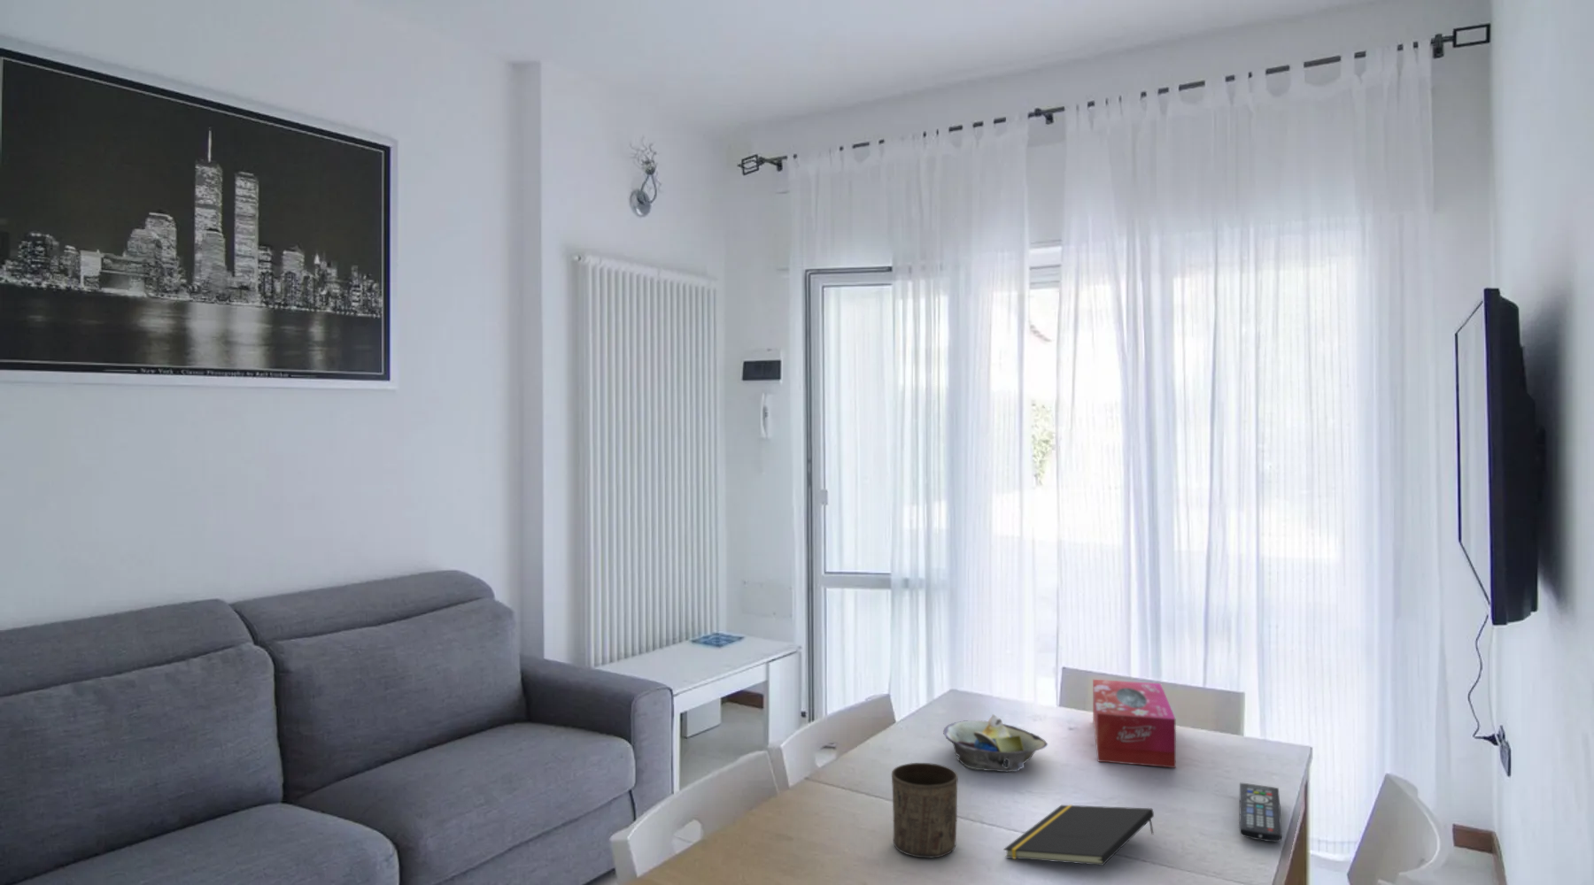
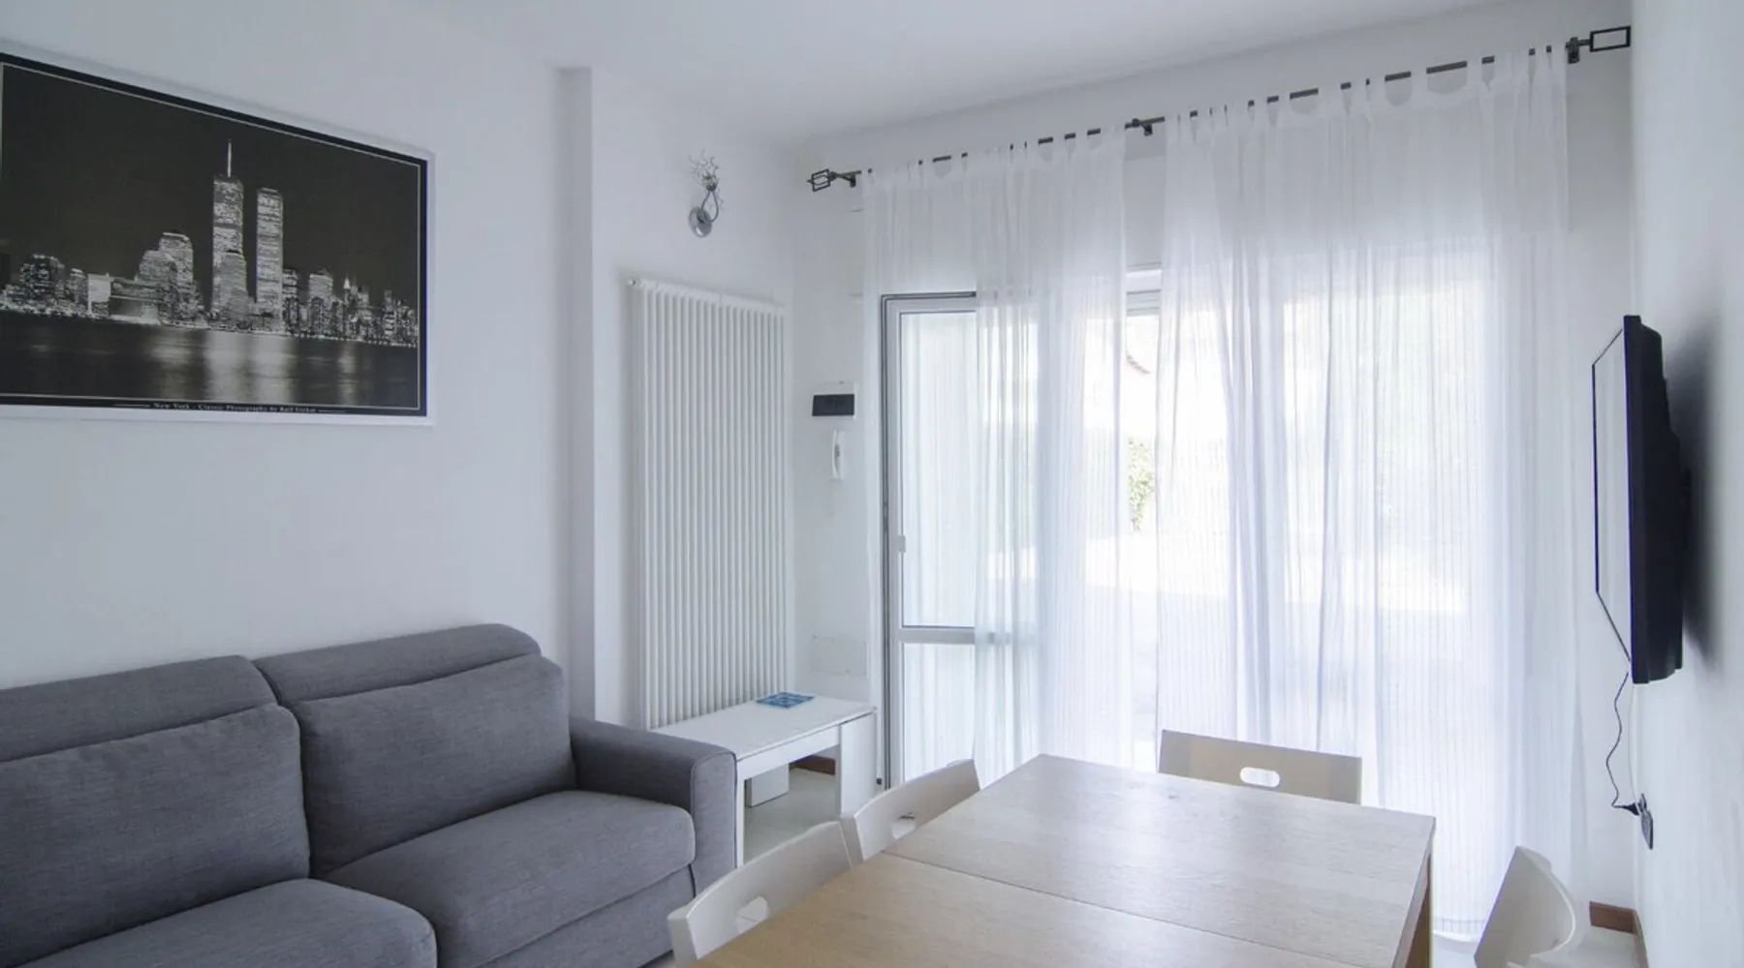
- decorative bowl (1001, 738)
- tissue box (1131, 719)
- cup (925, 810)
- remote control (1259, 809)
- notepad (1080, 832)
